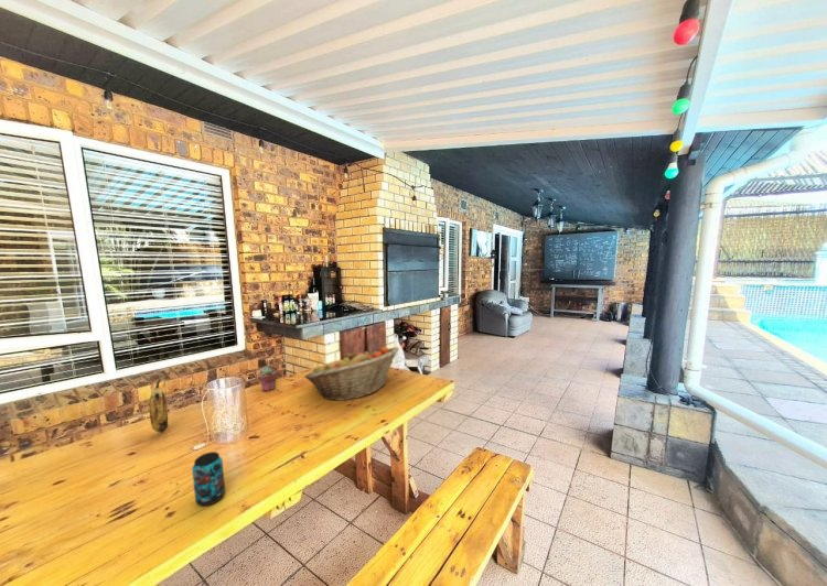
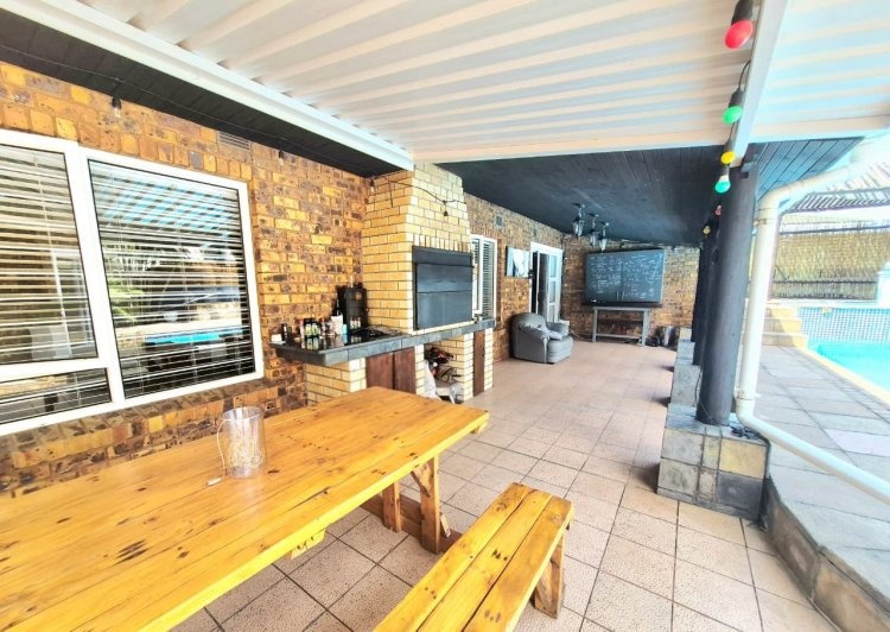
- potted succulent (267, 377)
- fruit basket (354, 368)
- beverage can (208, 478)
- banana (161, 408)
